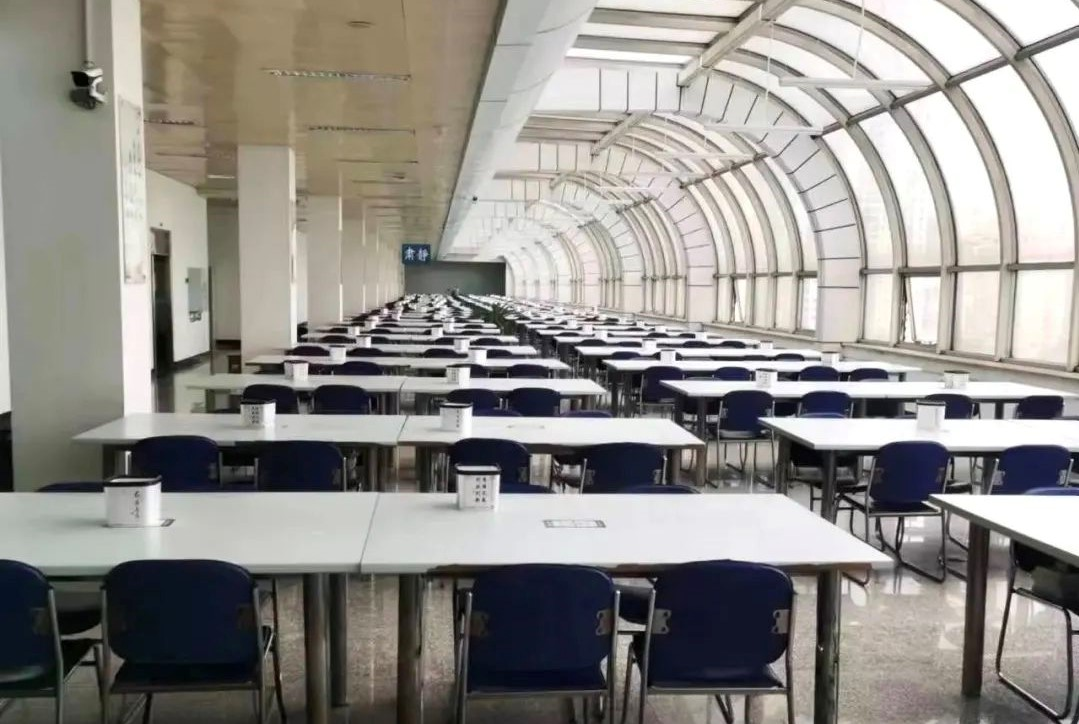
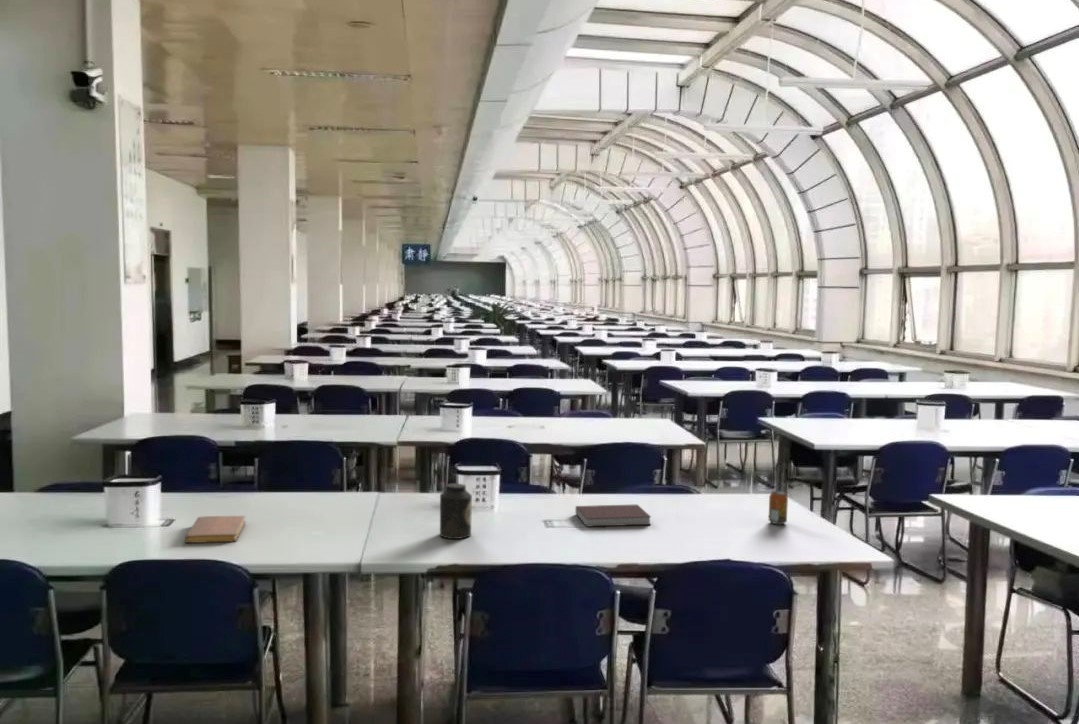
+ canister (455, 509)
+ notebook (216, 528)
+ notebook (612, 515)
+ beverage can (778, 507)
